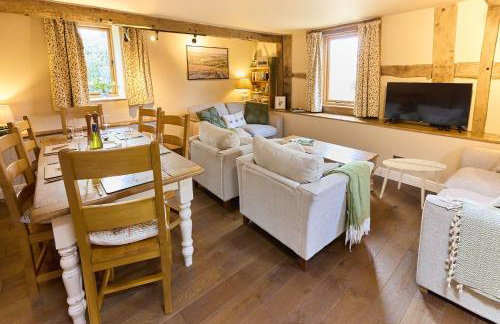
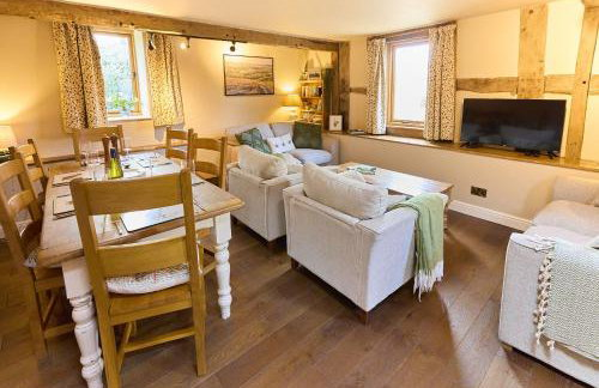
- side table (401, 180)
